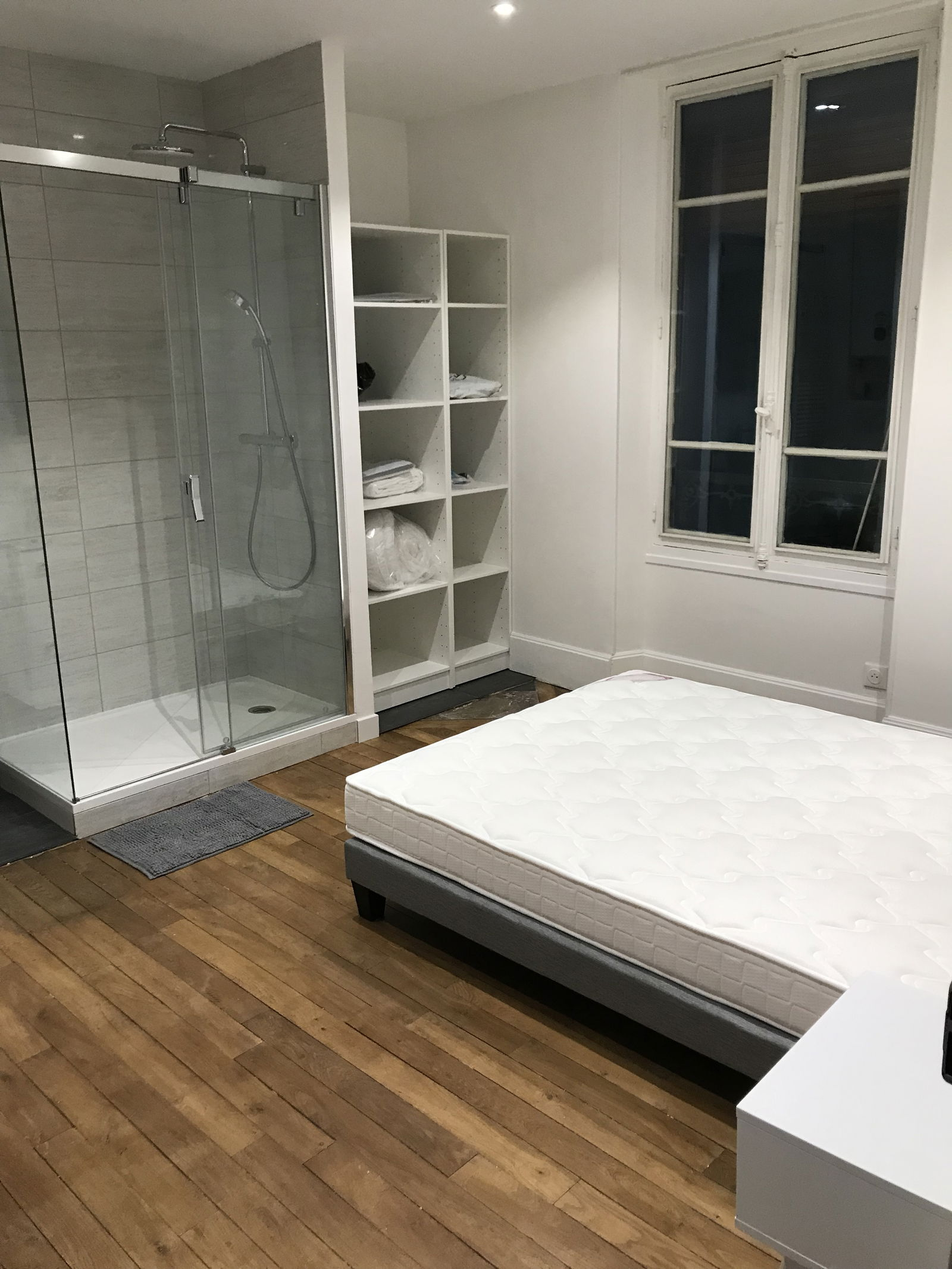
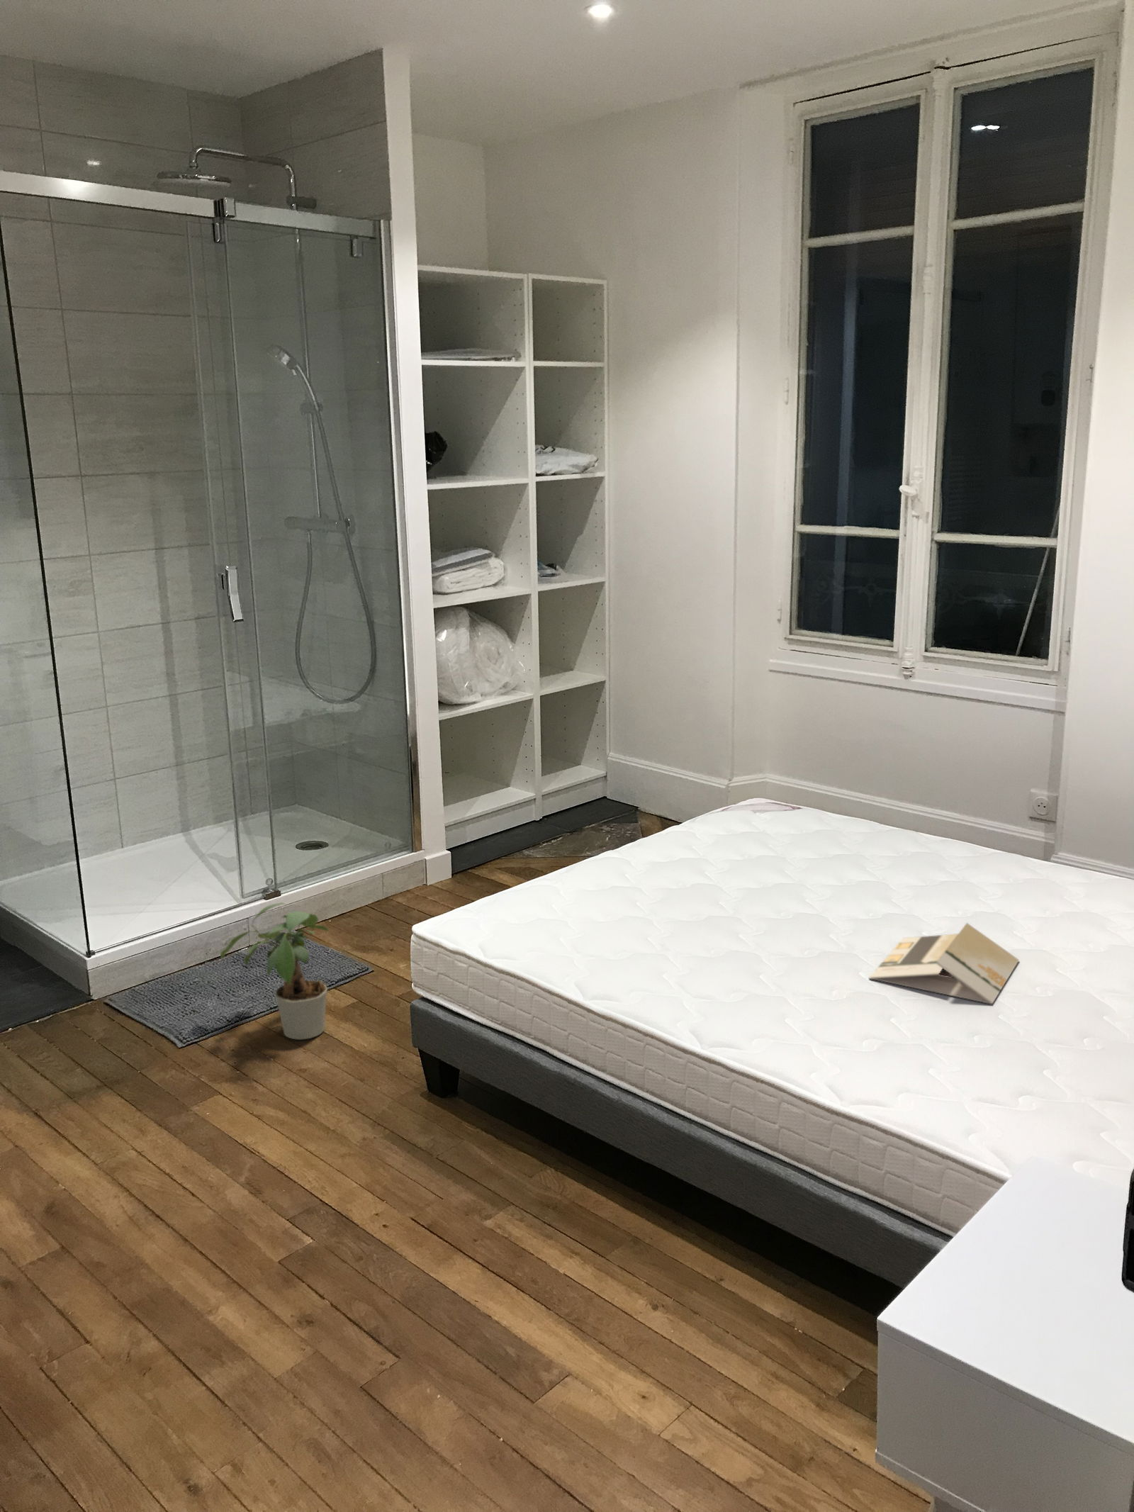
+ potted plant (286, 969)
+ brochure (946, 954)
